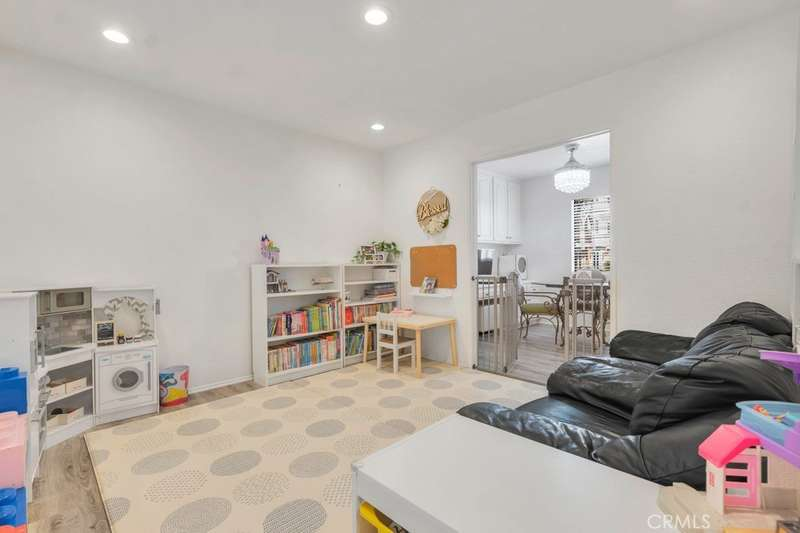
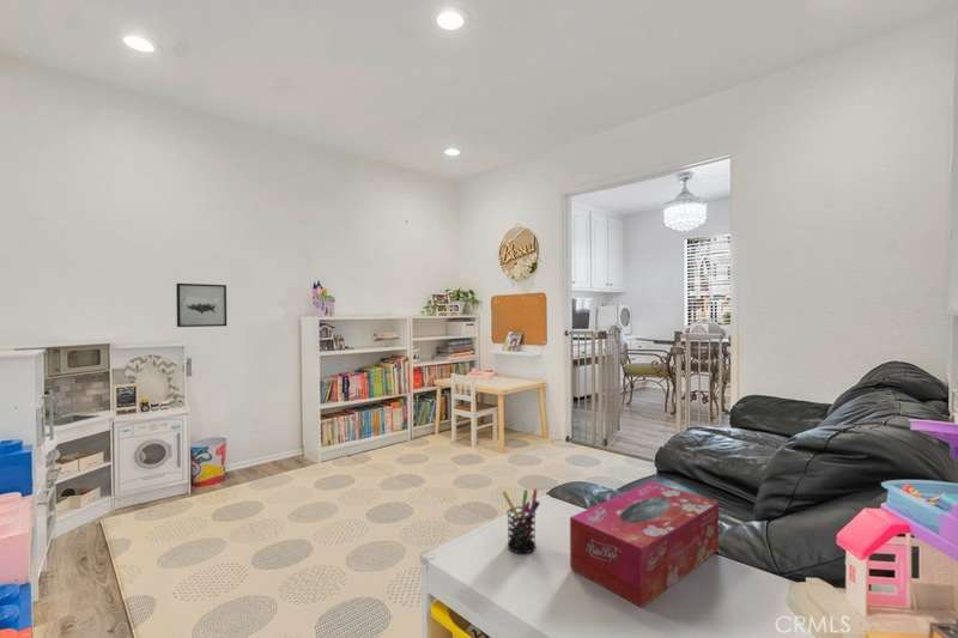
+ tissue box (647, 534)
+ pen holder (523, 515)
+ wall art (201, 305)
